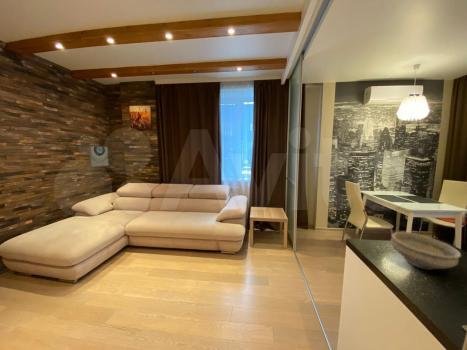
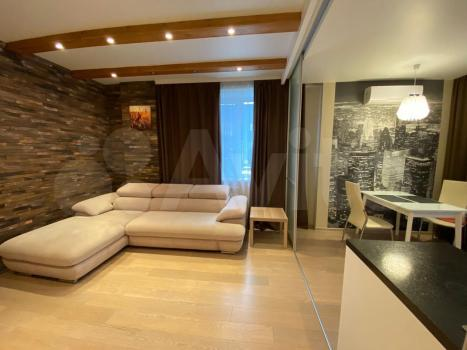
- wall art (99, 156)
- bowl (421, 252)
